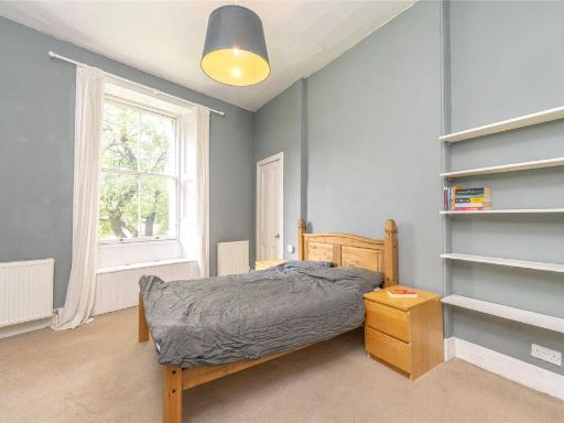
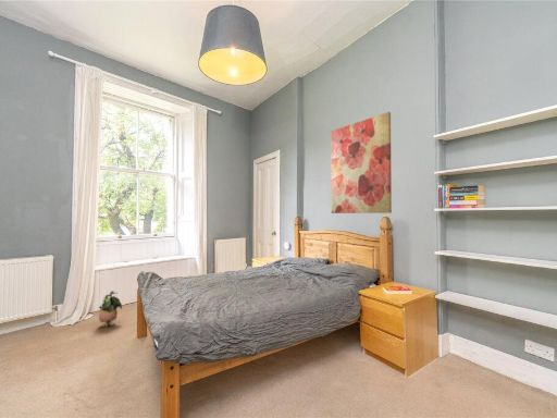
+ potted plant (110, 308)
+ wall art (358, 168)
